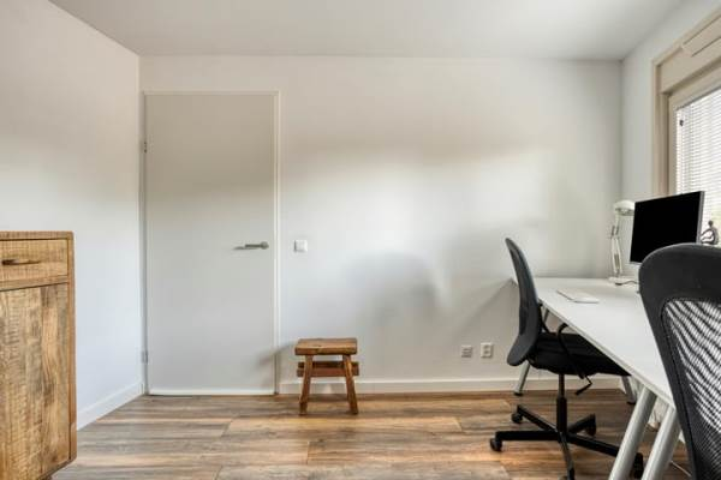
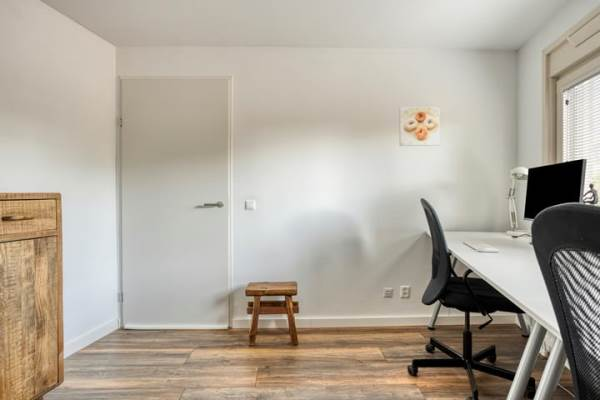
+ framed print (419, 126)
